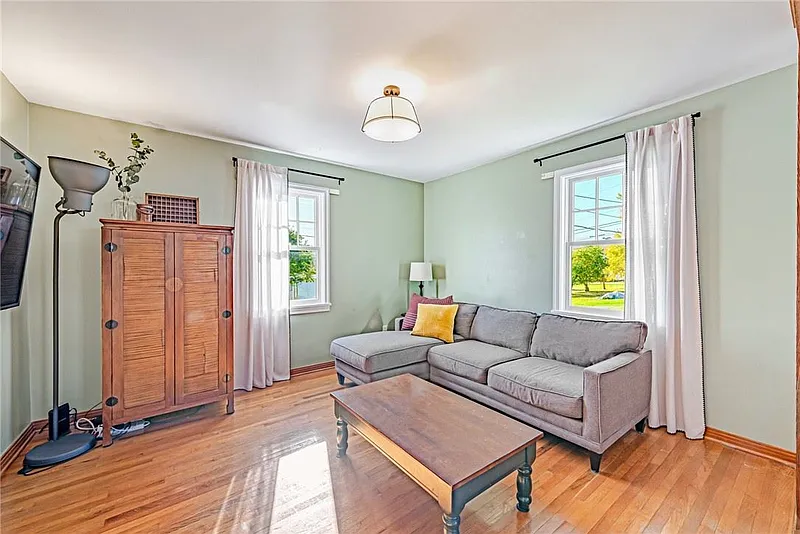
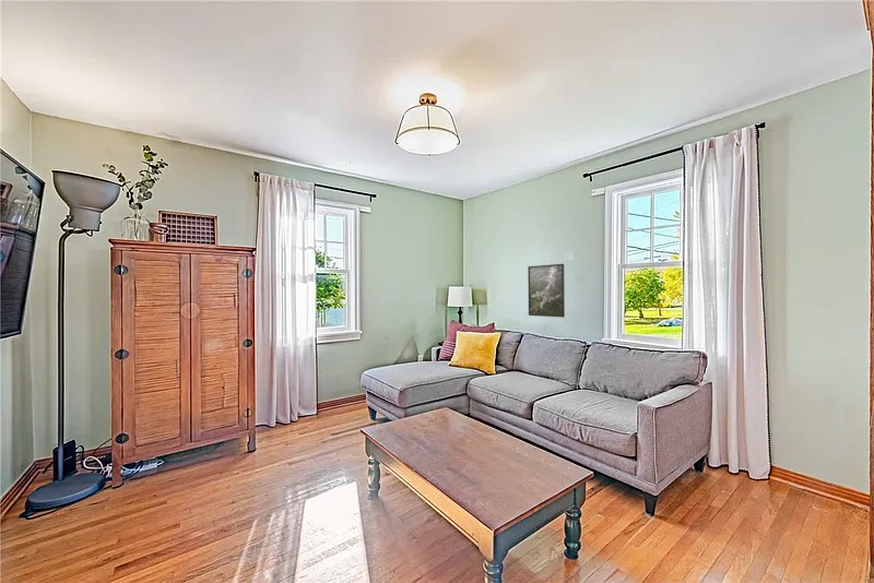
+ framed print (545, 290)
